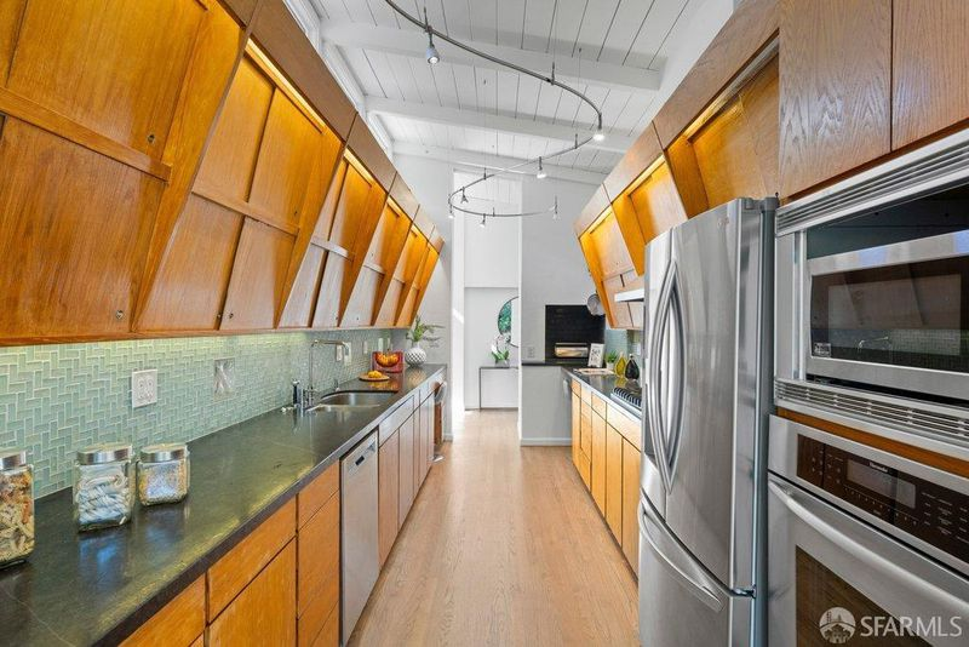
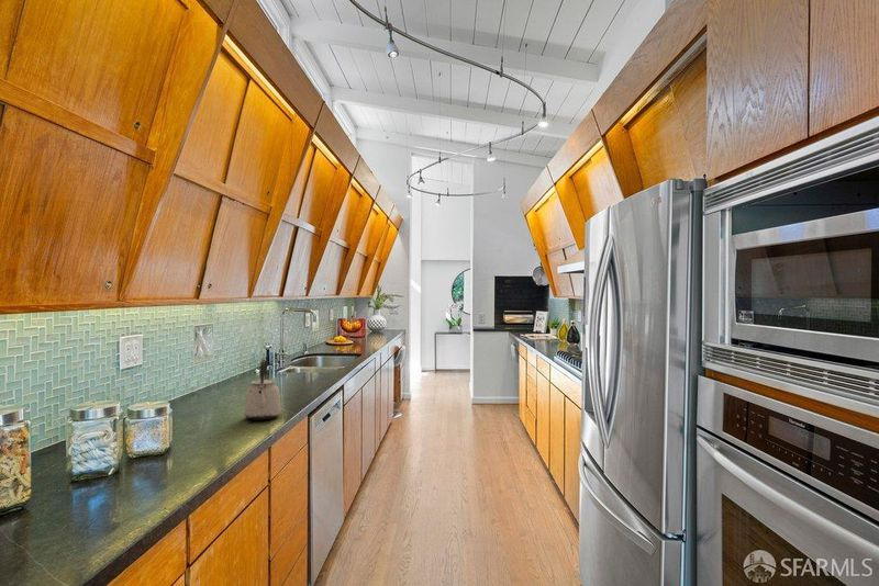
+ kettle (263, 390)
